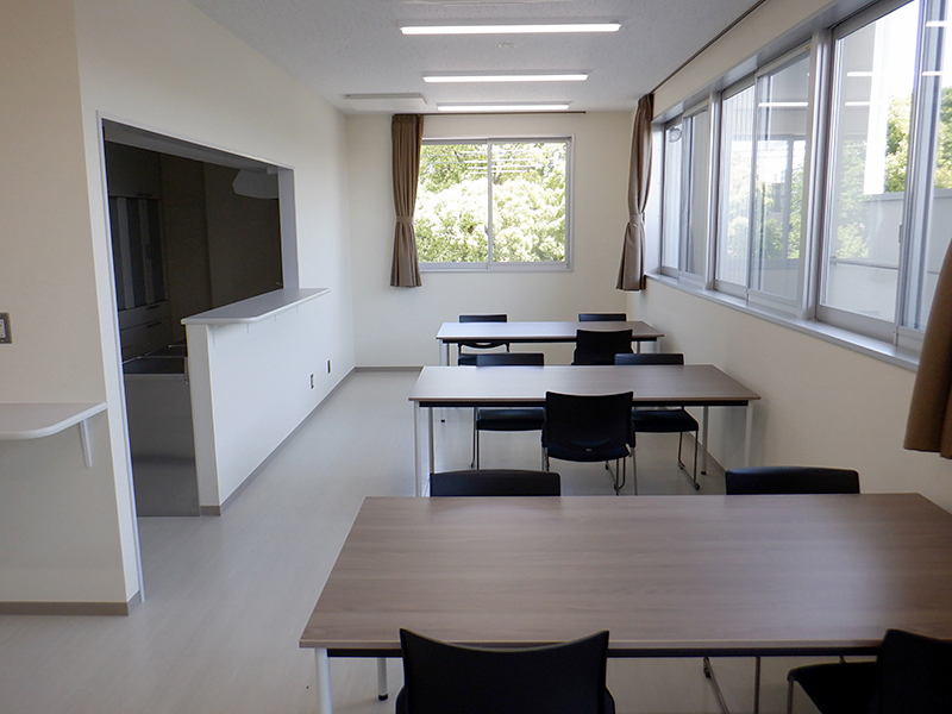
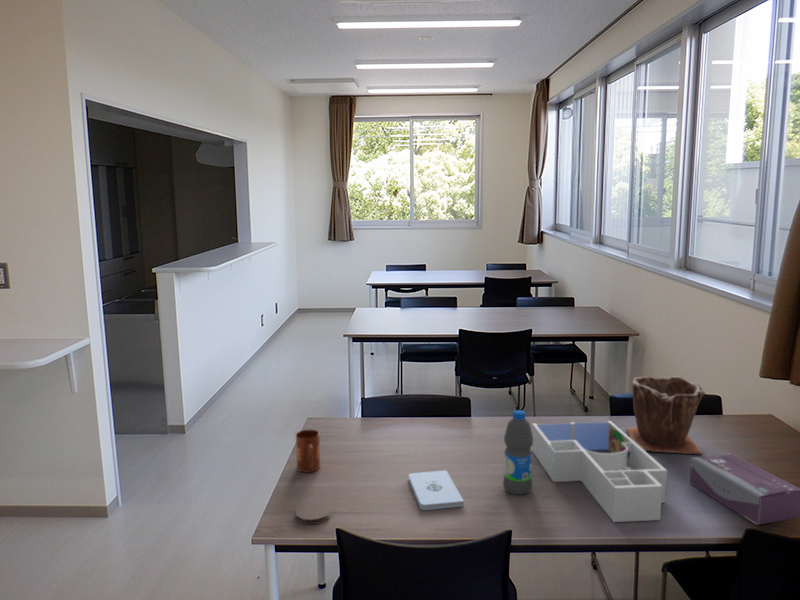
+ notepad (434, 489)
+ coaster (313, 512)
+ desk organizer (598, 465)
+ plant pot (664, 411)
+ water bottle (518, 451)
+ mug (308, 453)
+ tissue box (743, 485)
